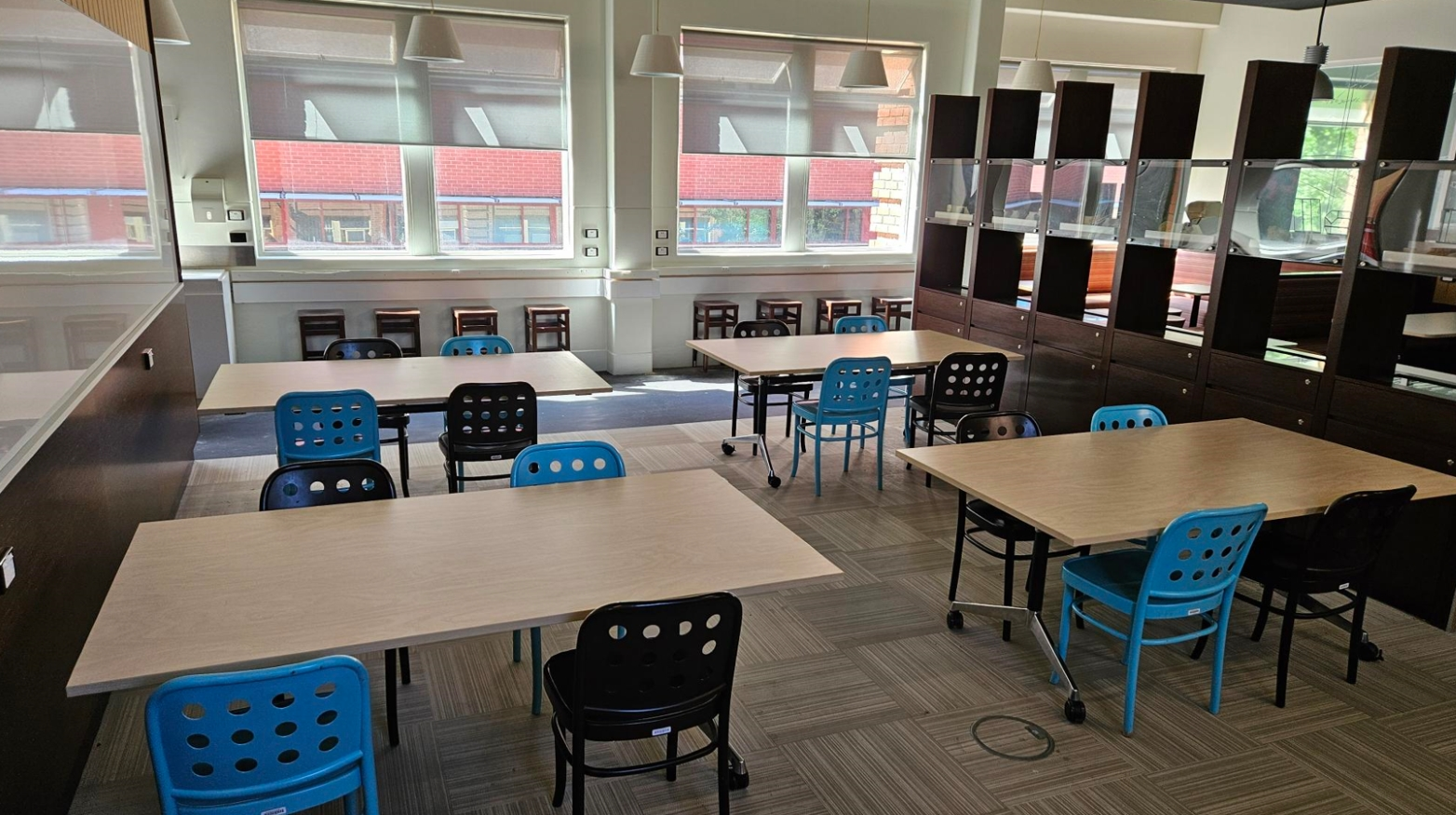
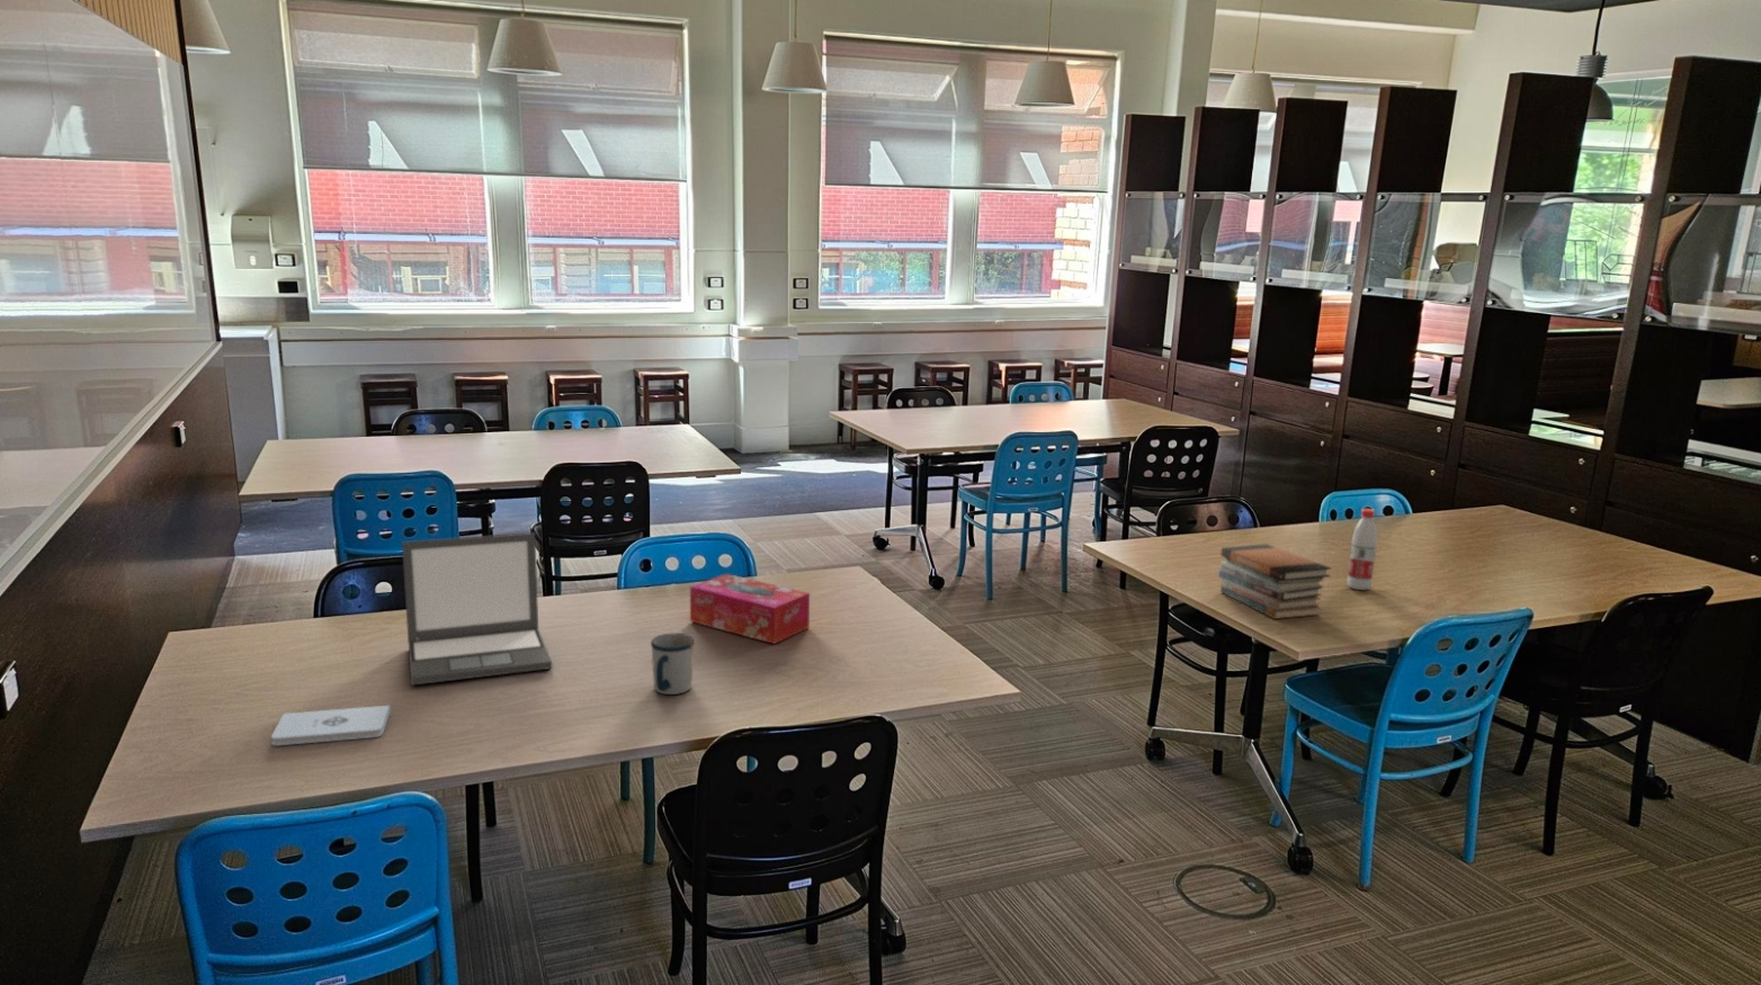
+ water bottle (1363, 549)
+ tissue box (749, 607)
+ laptop (477, 604)
+ book stack (1270, 580)
+ notepad (333, 725)
+ mug (670, 665)
